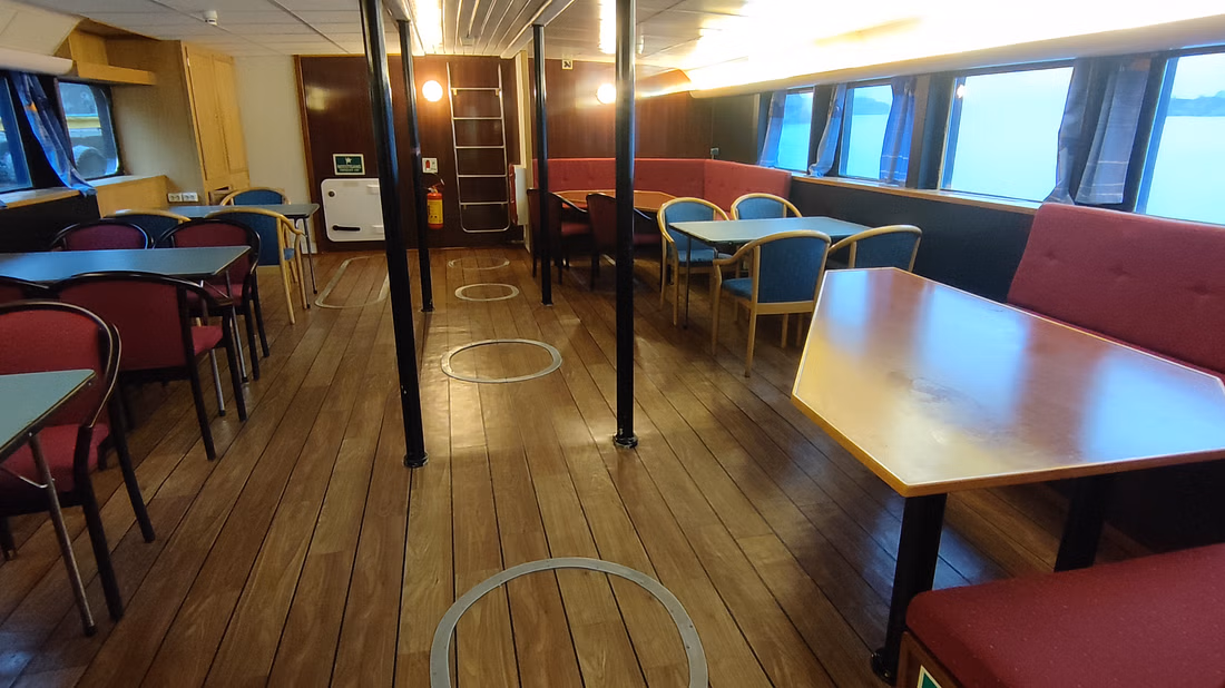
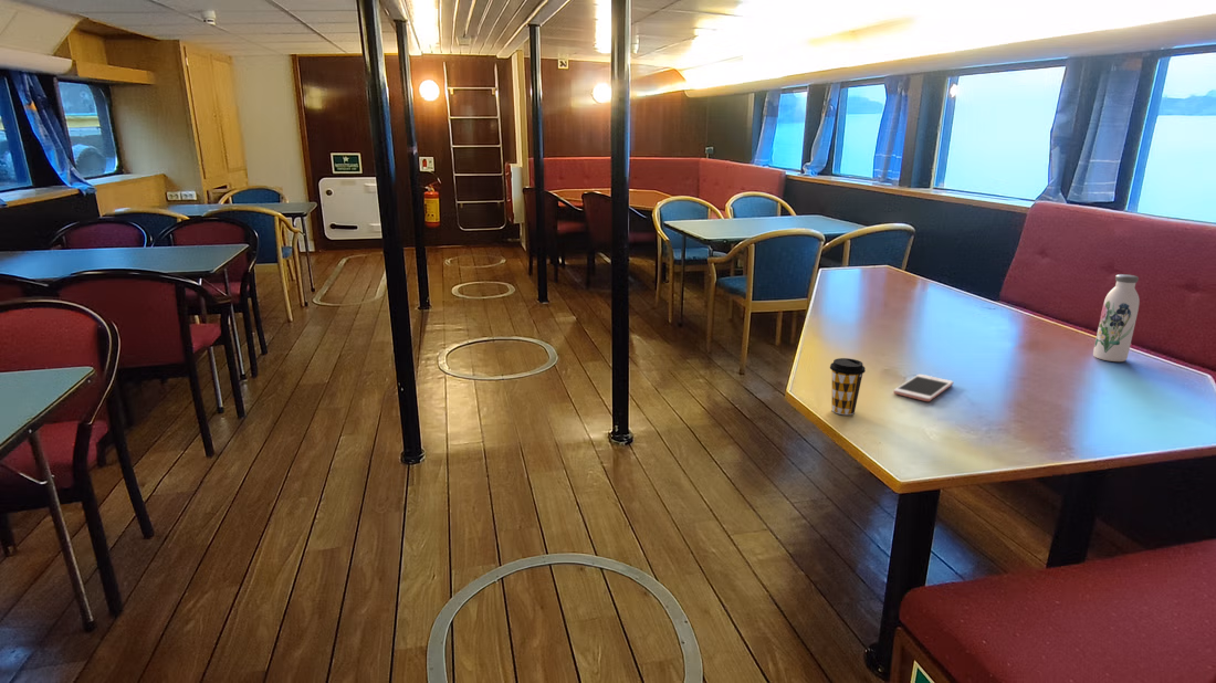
+ coffee cup (845, 387)
+ cell phone (923, 387)
+ water bottle (1118, 317)
